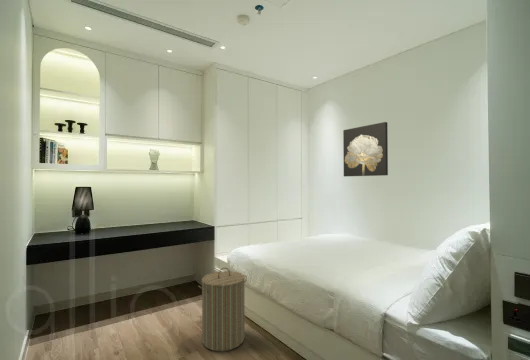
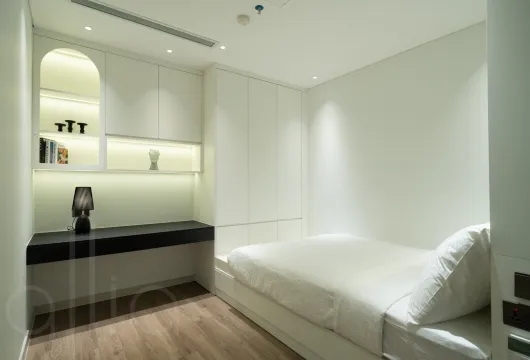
- laundry hamper (223, 303)
- wall art (364, 151)
